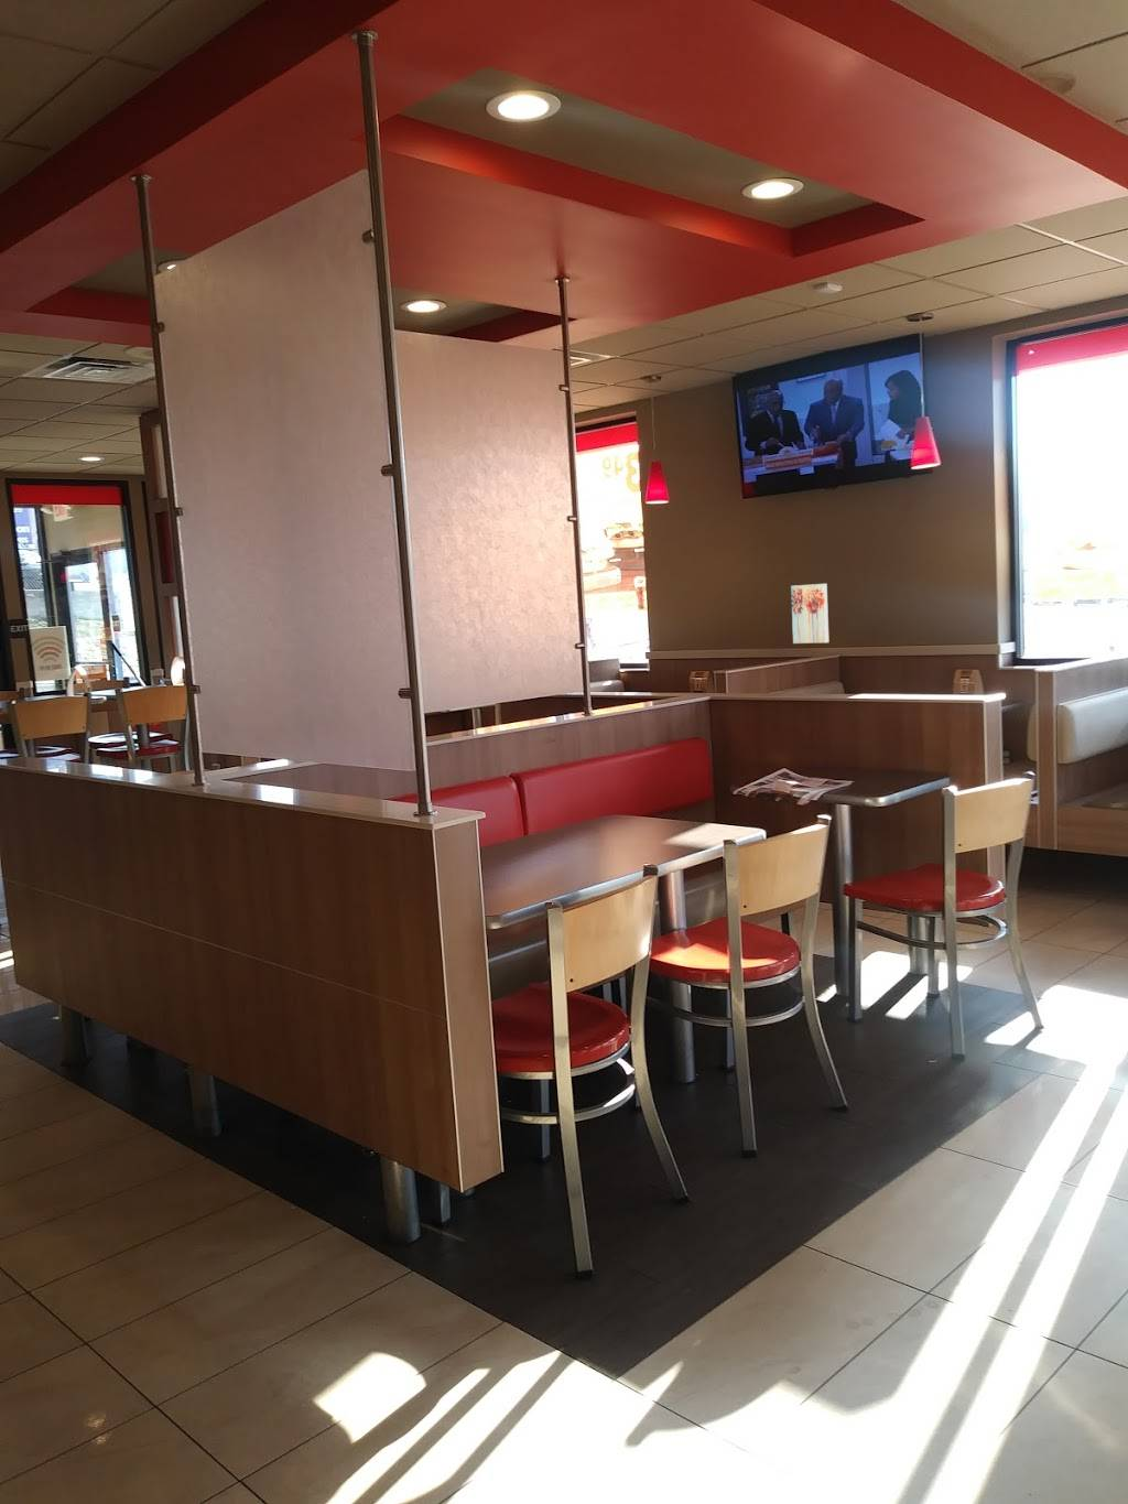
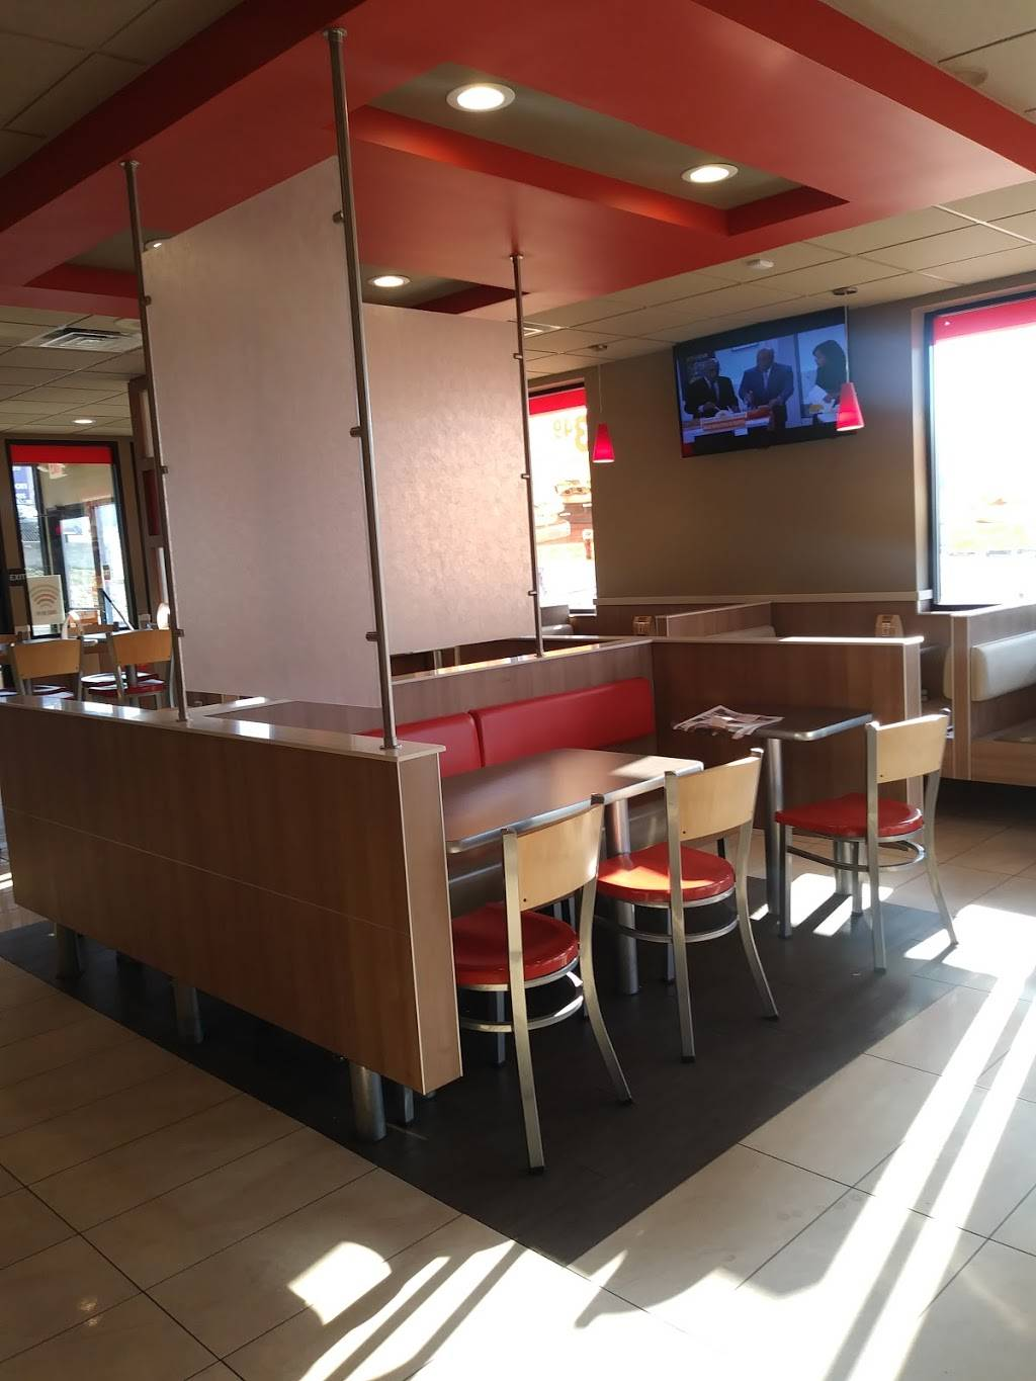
- wall art (809, 614)
